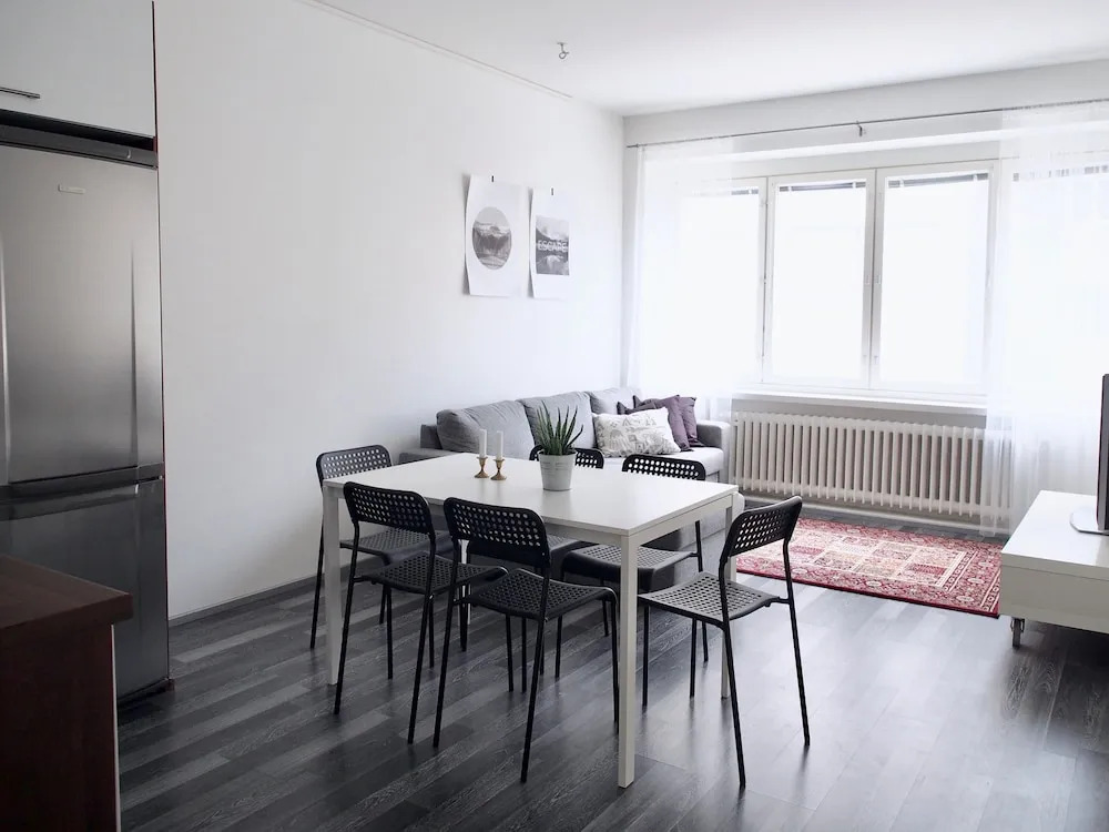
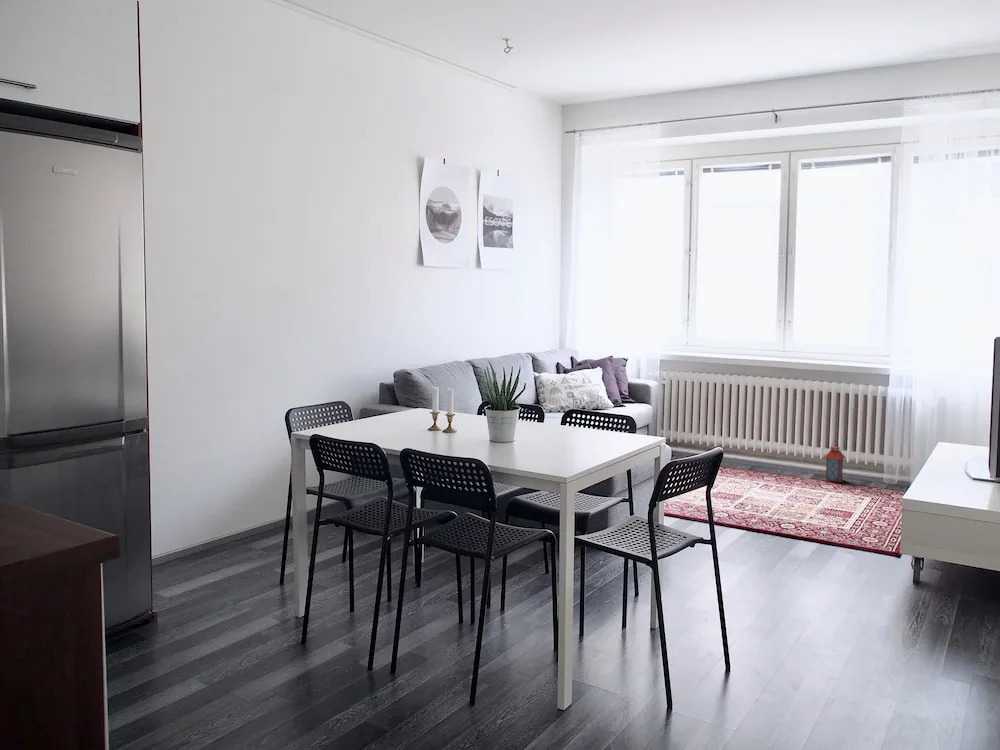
+ lantern (834, 459)
